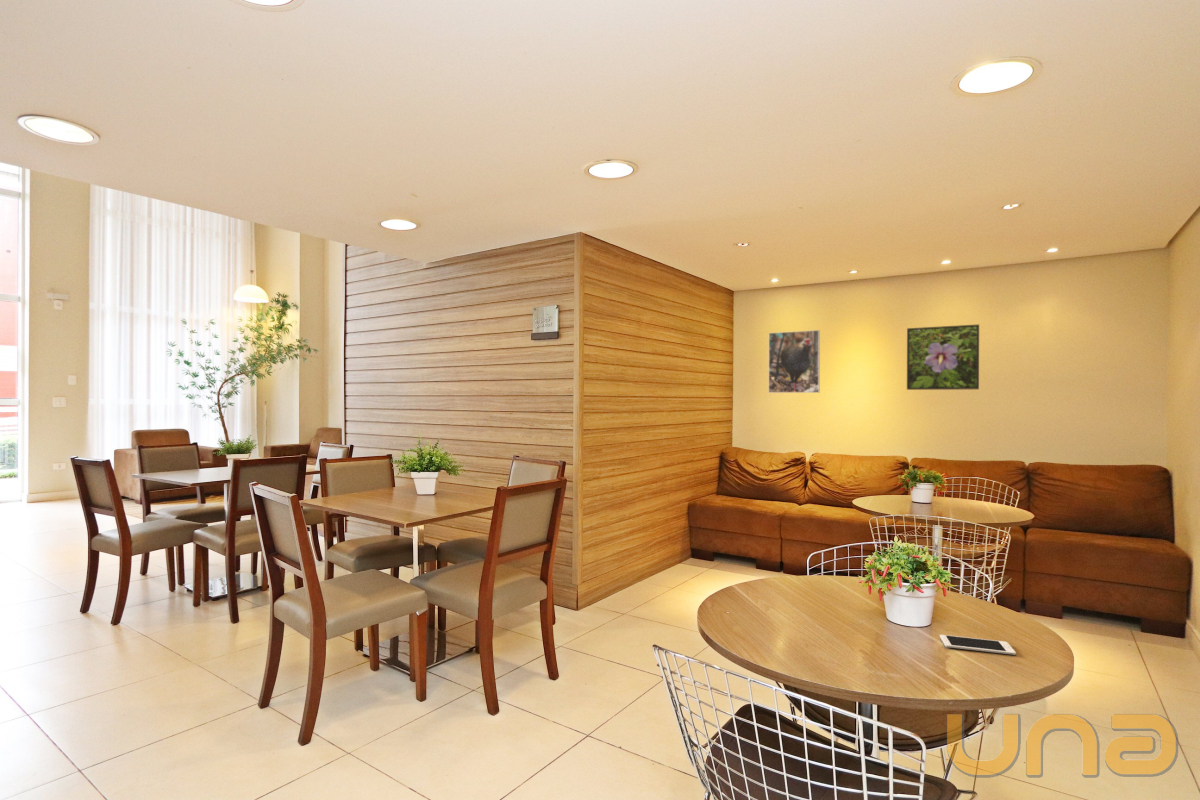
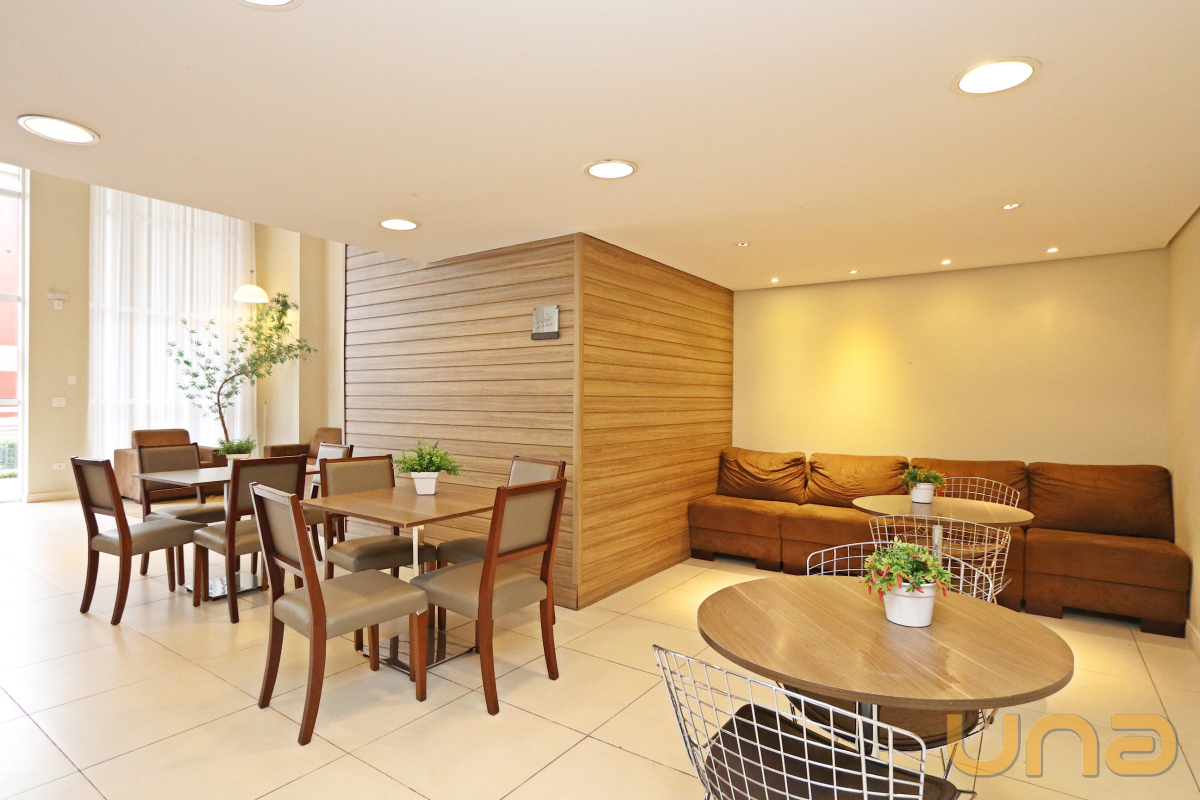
- cell phone (976, 644)
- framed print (942, 358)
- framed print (793, 362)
